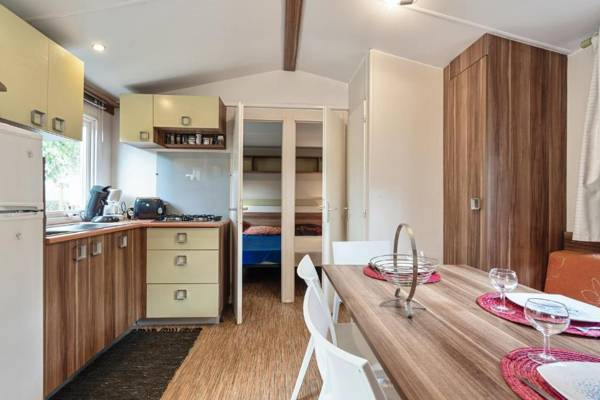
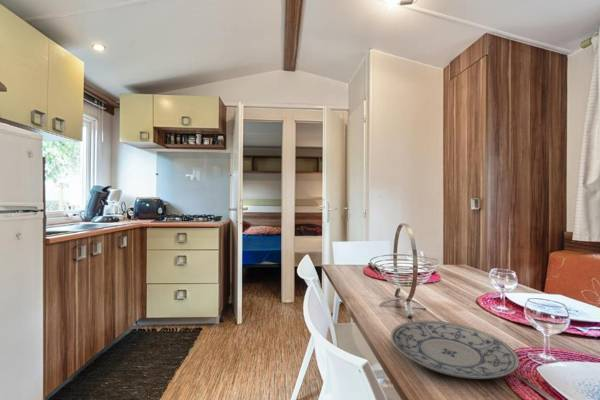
+ plate (449, 349)
